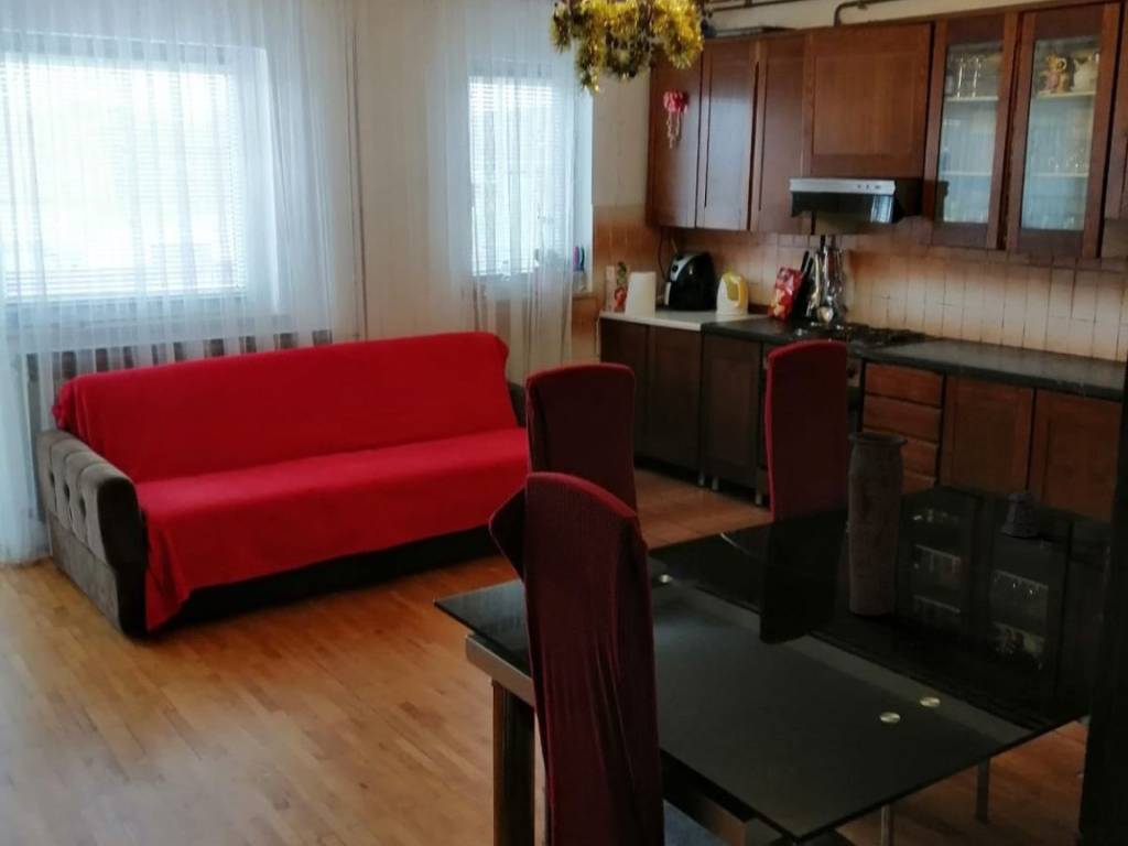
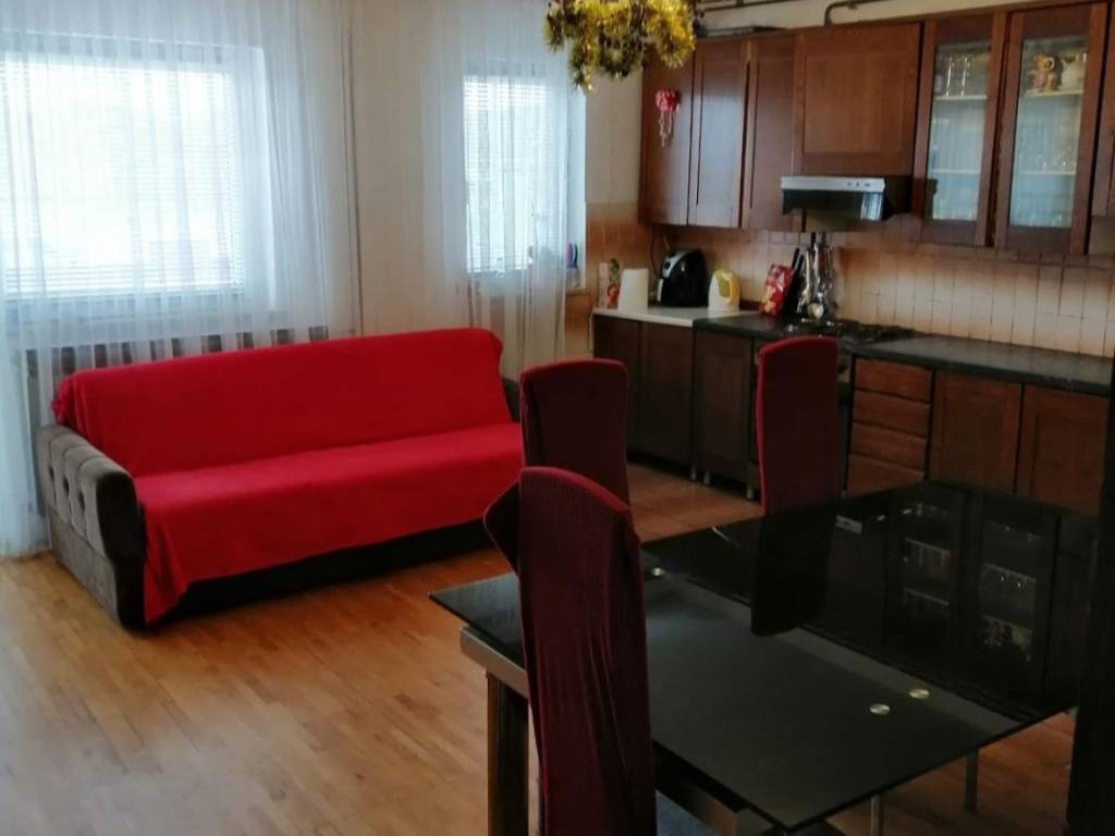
- vase (872, 524)
- pepper shaker (1017, 512)
